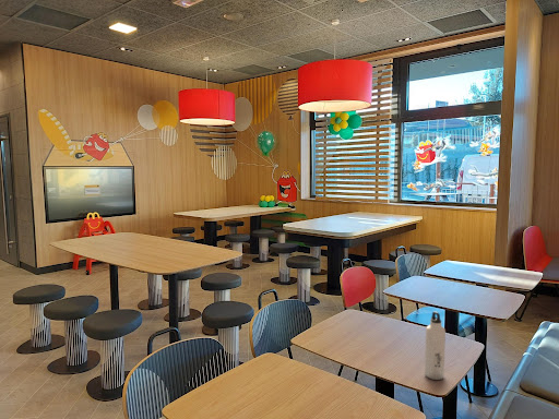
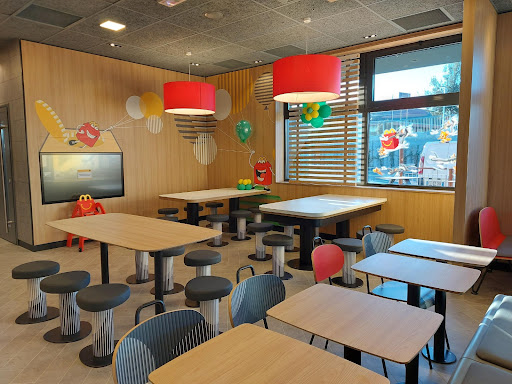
- water bottle (435, 344)
